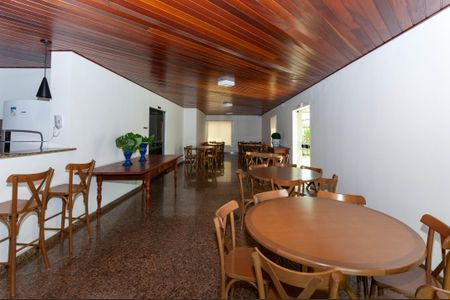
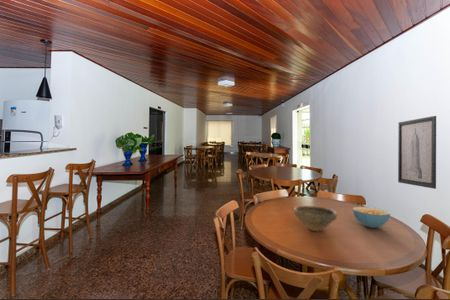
+ bowl (314, 219)
+ cereal bowl (370, 218)
+ wall art (415, 152)
